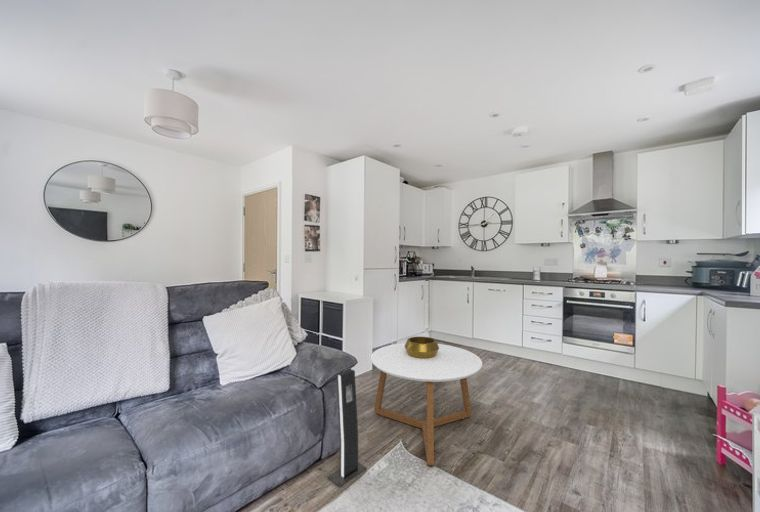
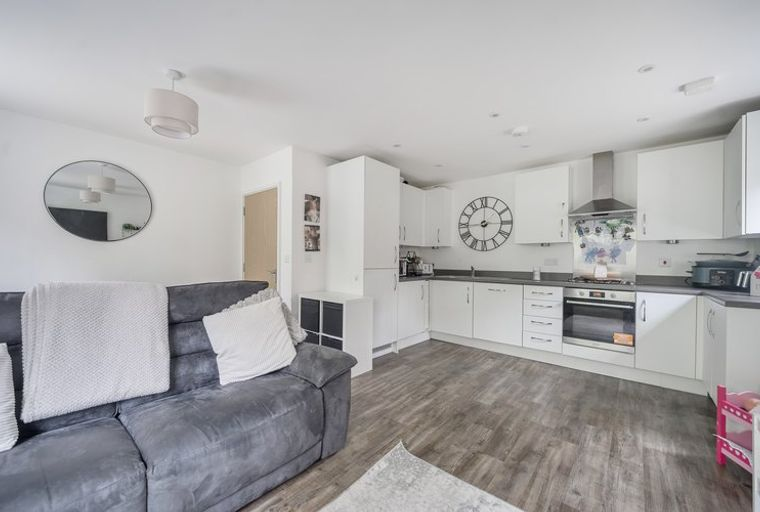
- speaker (347, 423)
- decorative bowl (421, 346)
- coffee table (426, 390)
